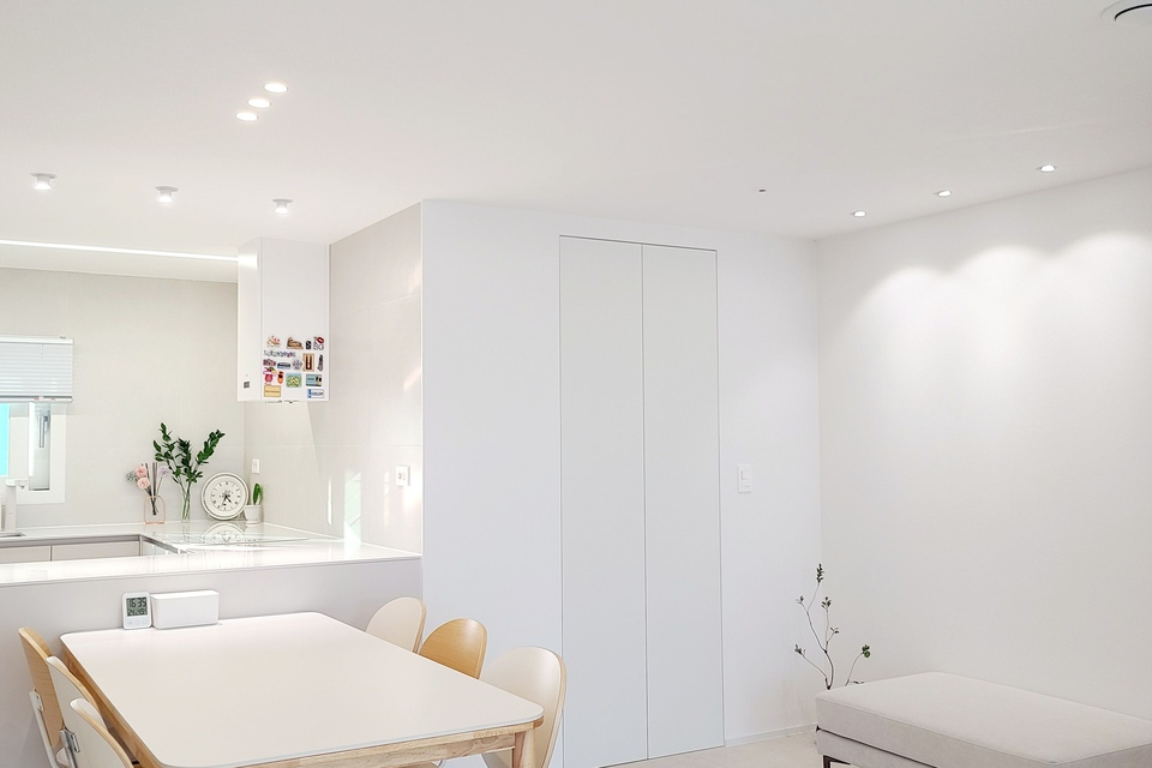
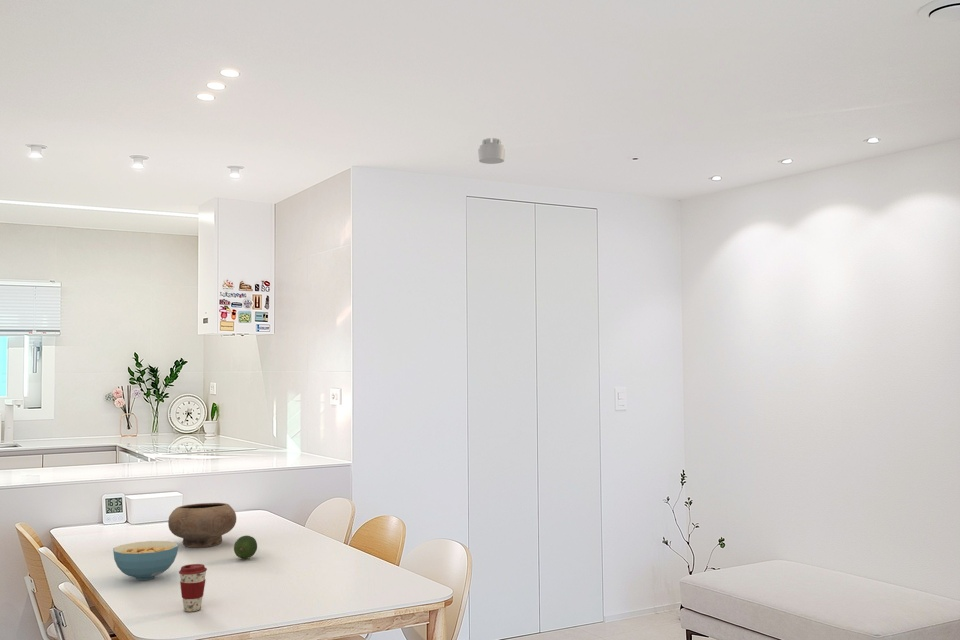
+ bowl (202, 524)
+ smoke detector (491, 150)
+ fruit (245, 547)
+ coffee cup (192, 587)
+ cereal bowl (145, 562)
